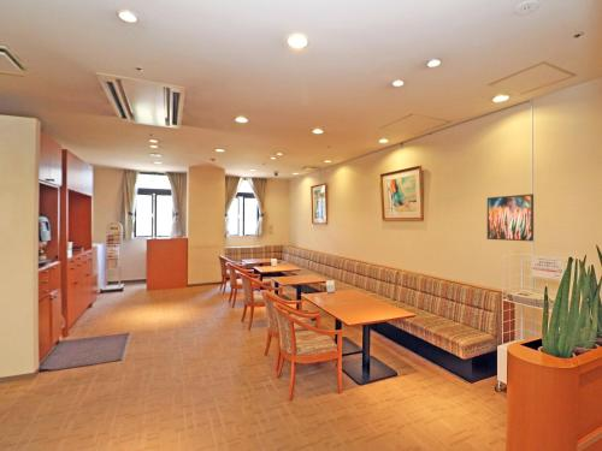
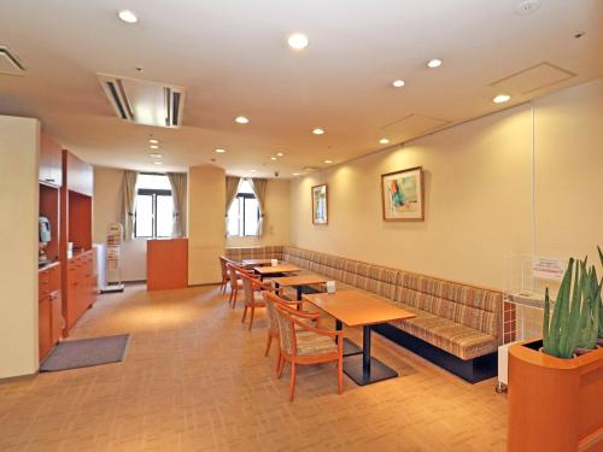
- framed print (508, 218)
